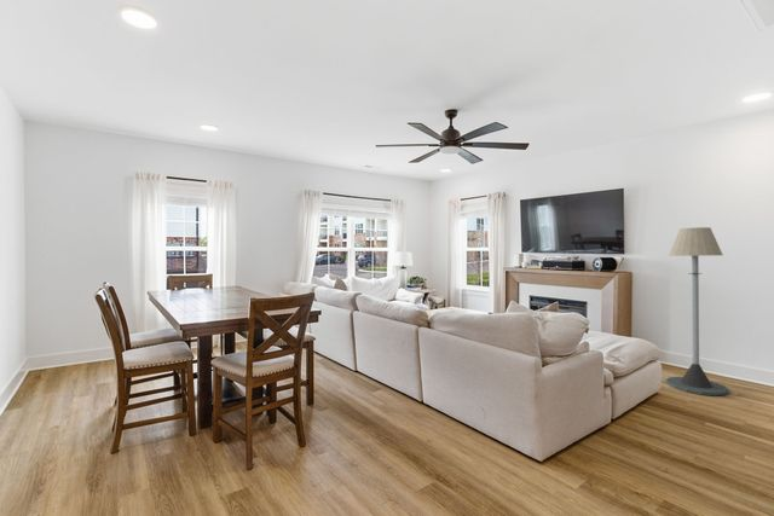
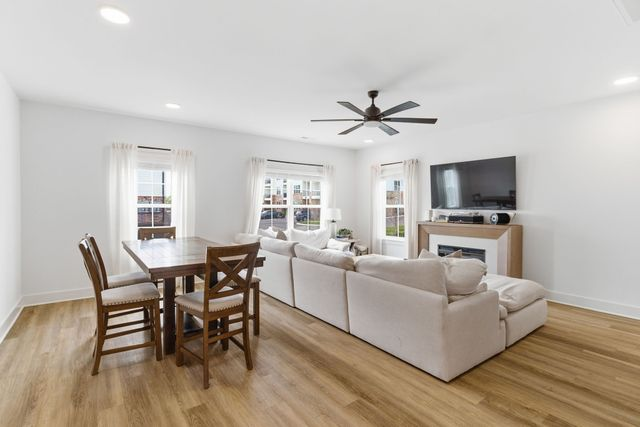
- floor lamp (695, 307)
